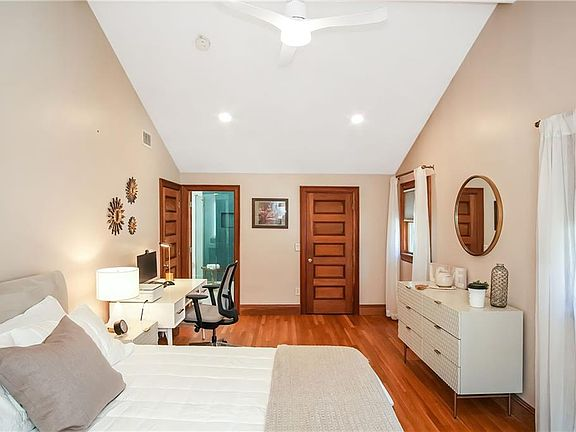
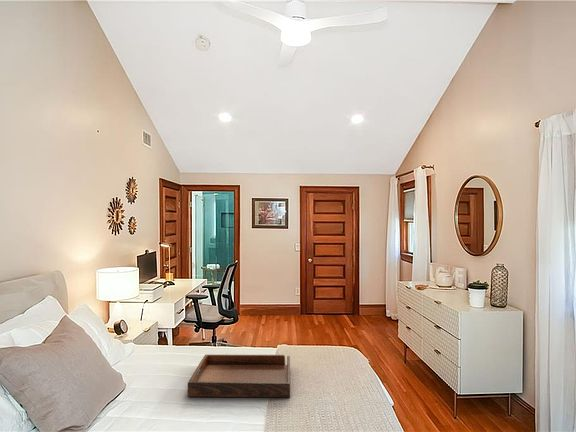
+ serving tray (243, 373)
